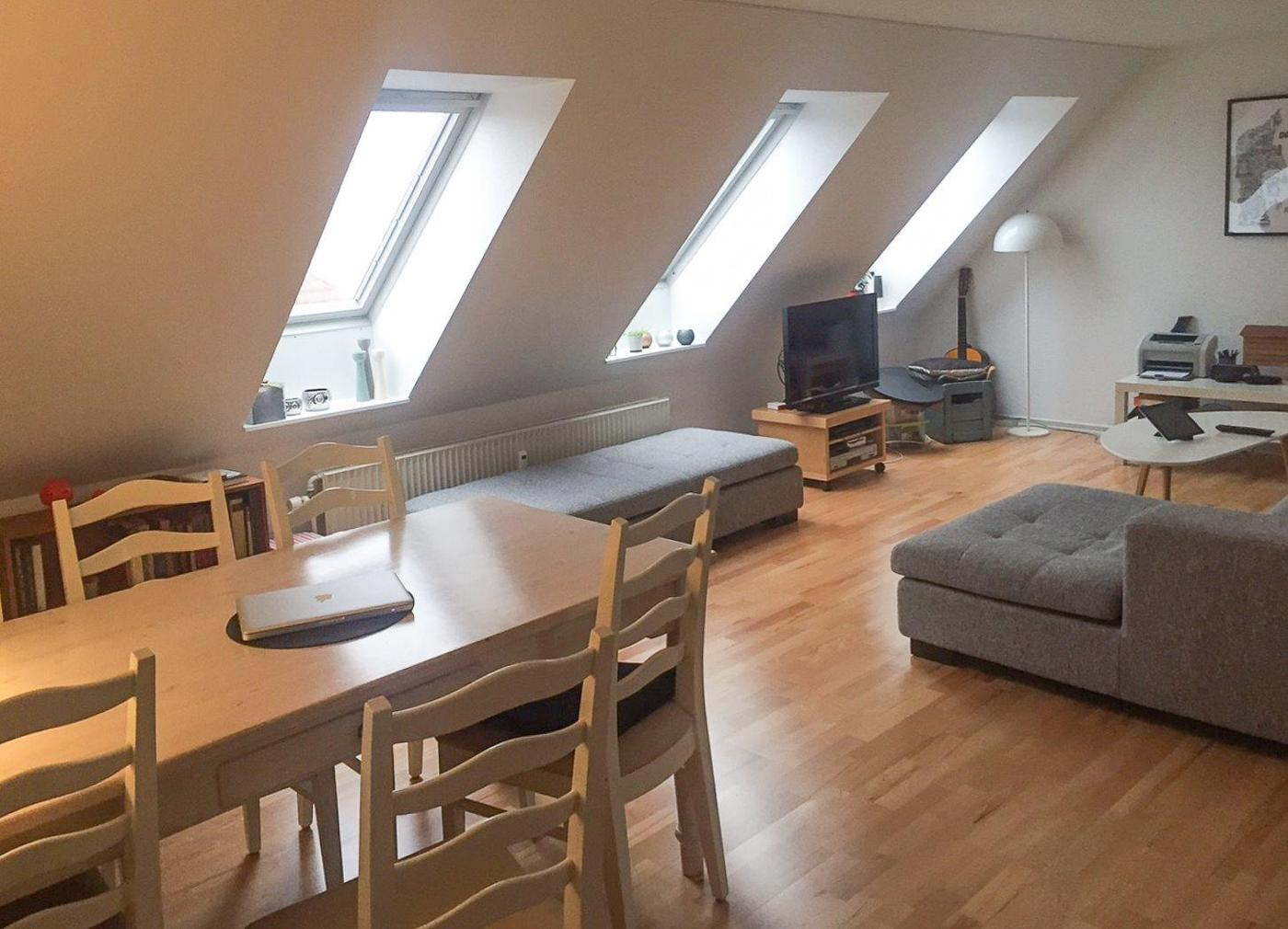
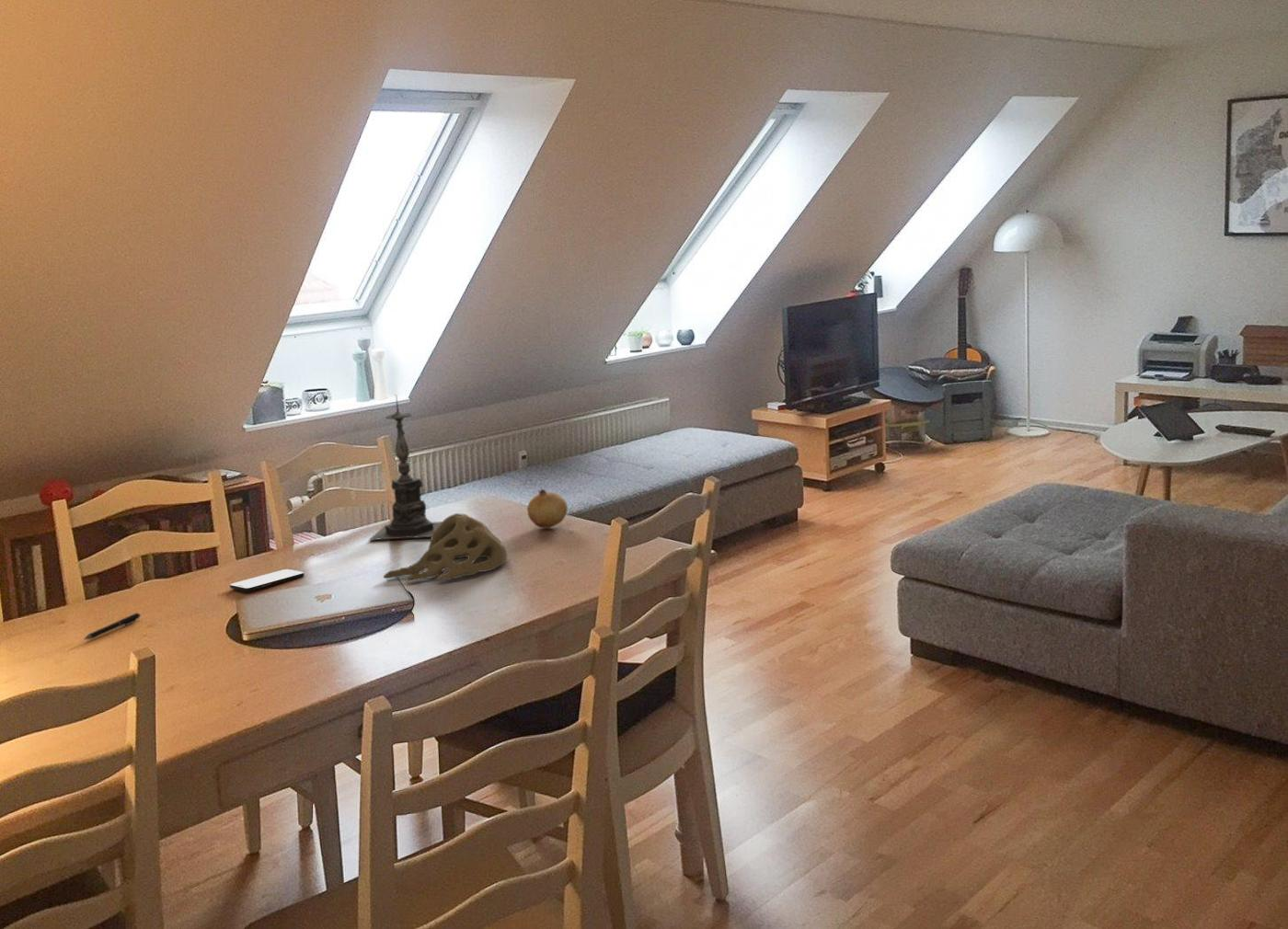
+ decorative bowl (452, 544)
+ smartphone (267, 579)
+ fruit (546, 507)
+ candle holder (404, 463)
+ pen (111, 626)
